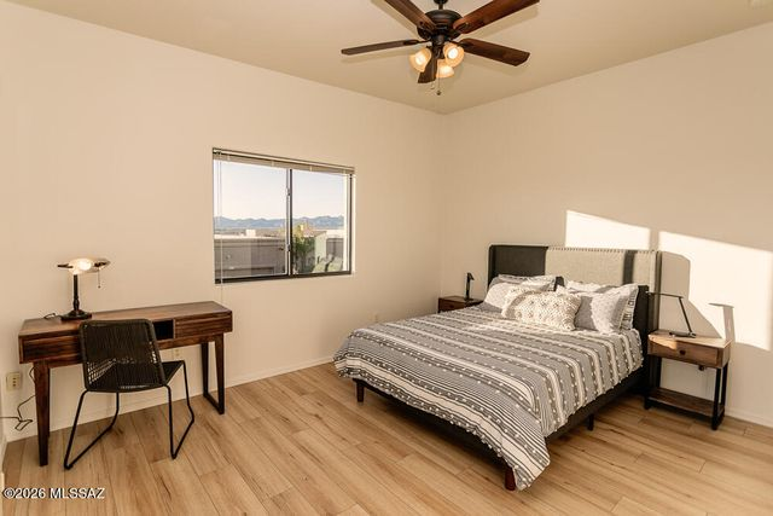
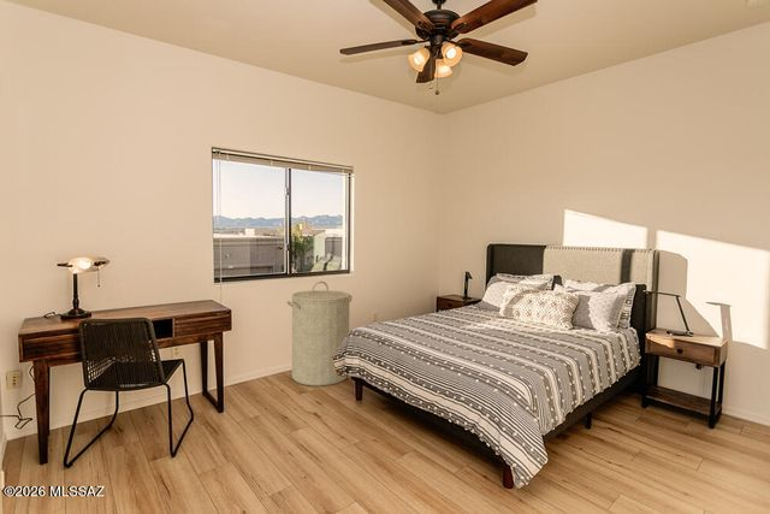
+ laundry hamper (320, 329)
